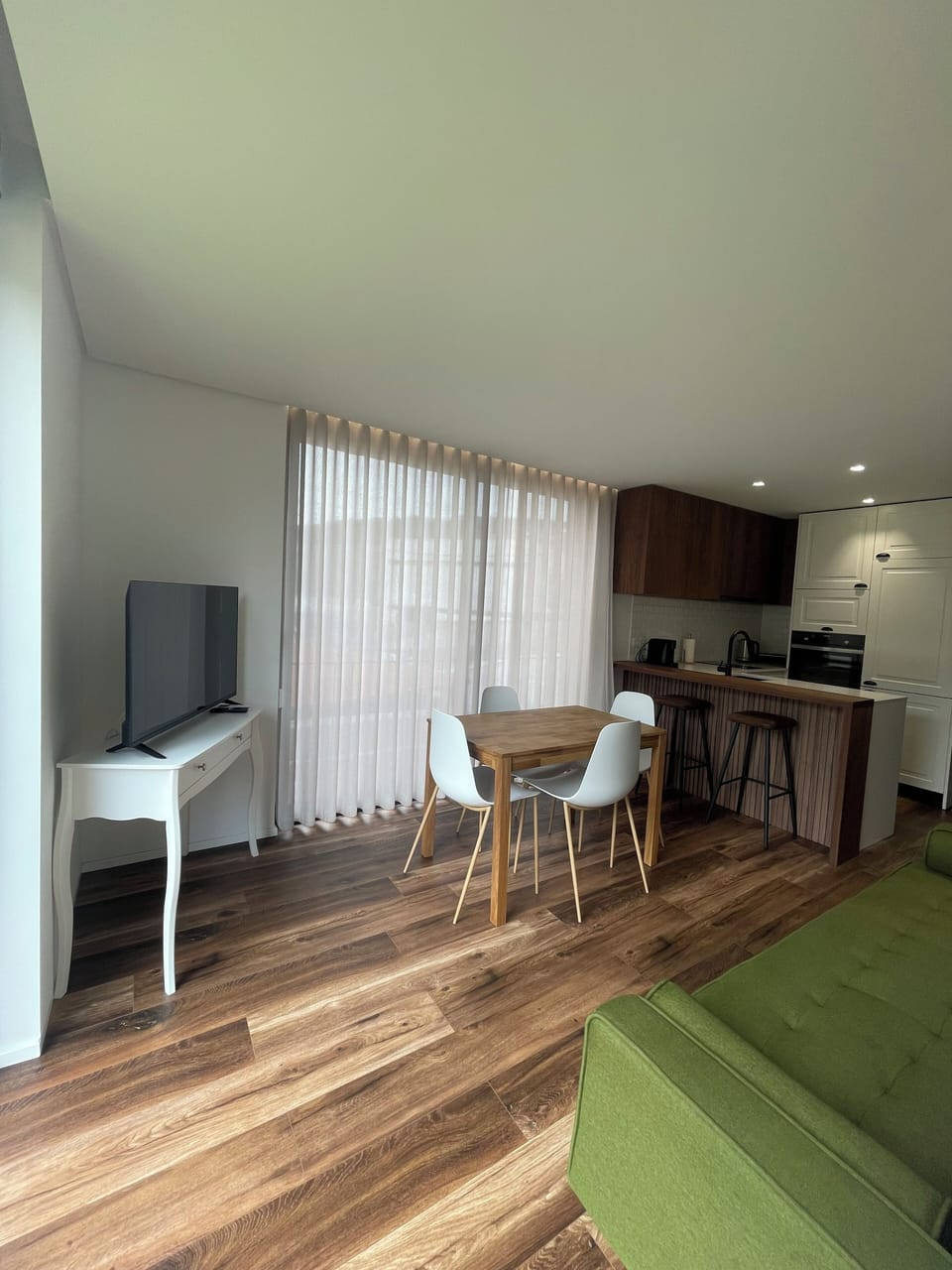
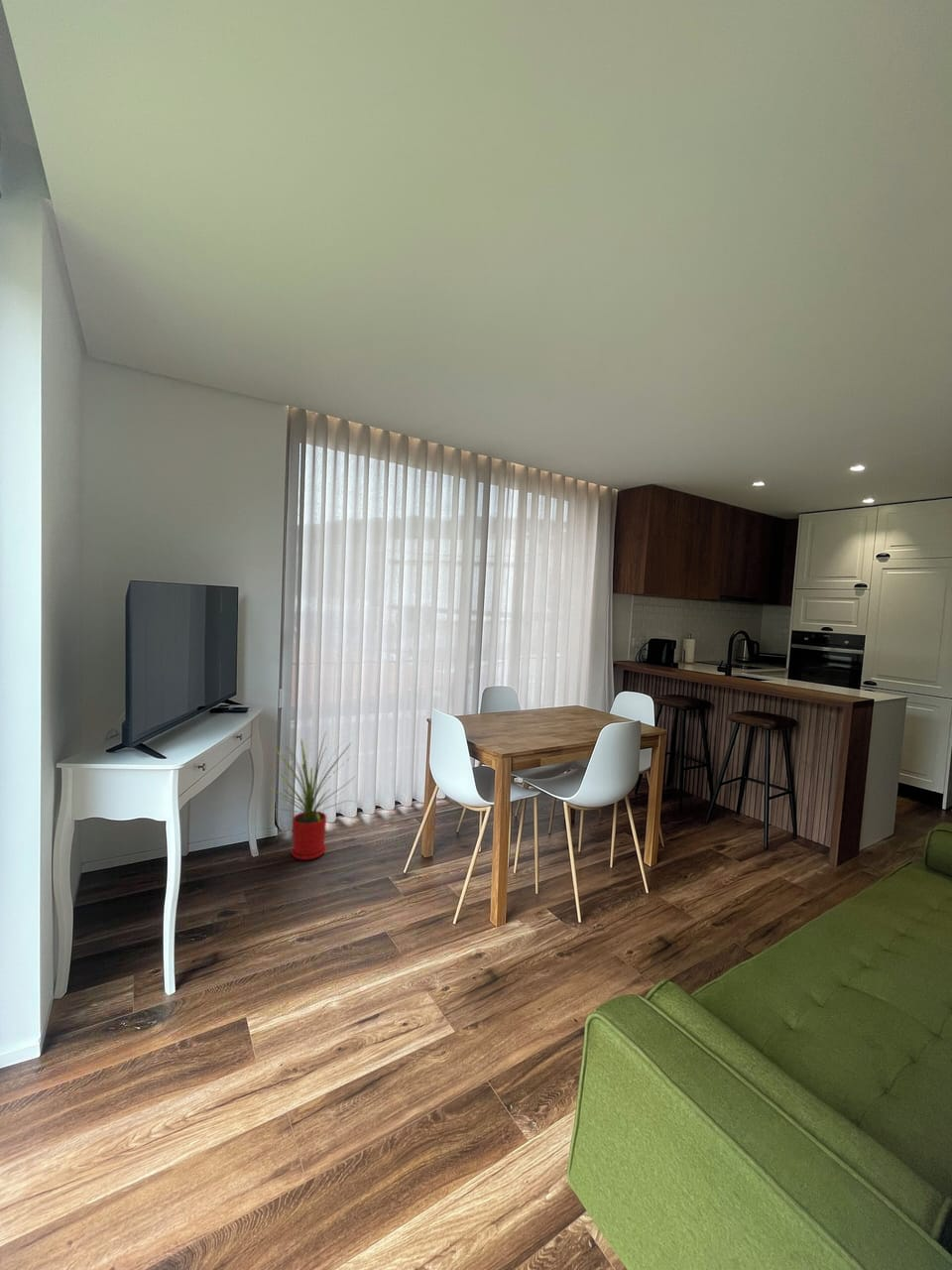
+ house plant (309, 795)
